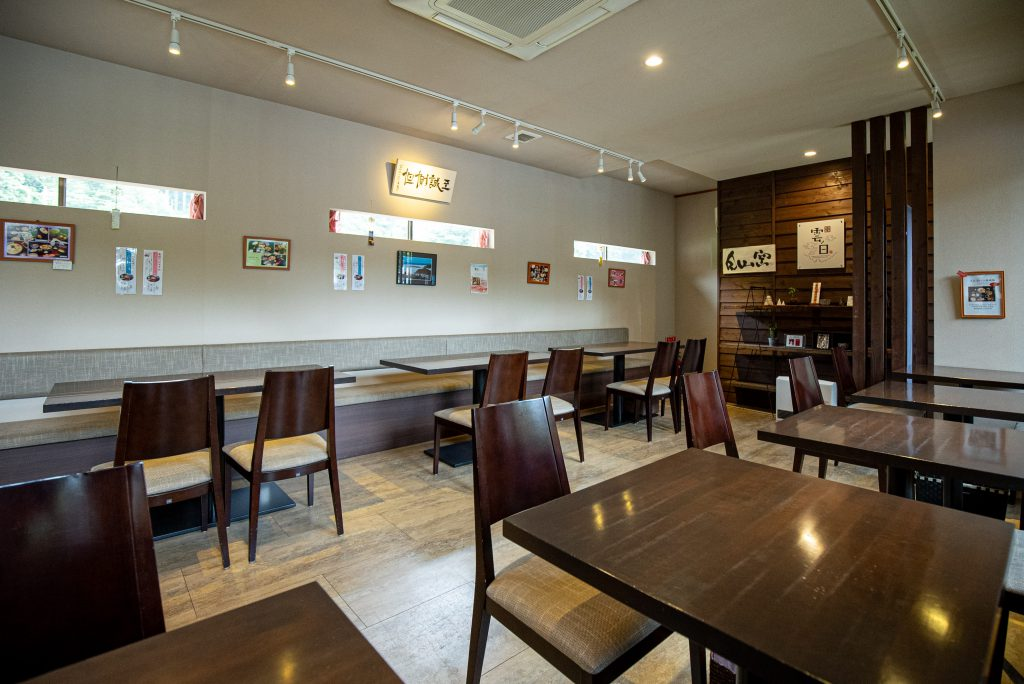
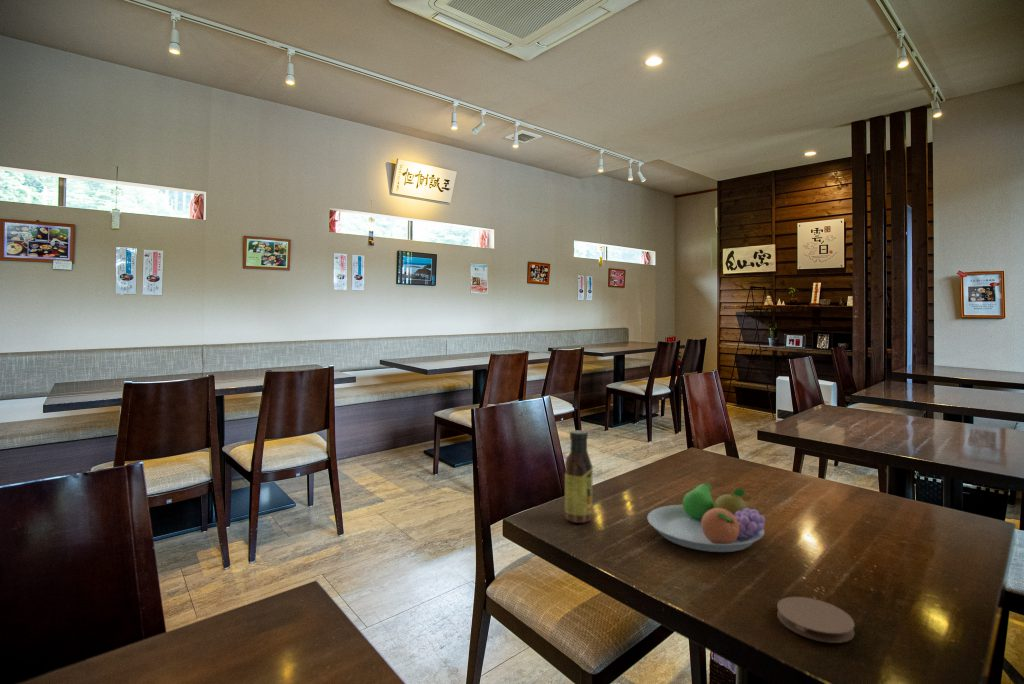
+ fruit bowl (705, 510)
+ sauce bottle (578, 475)
+ coaster (814, 618)
